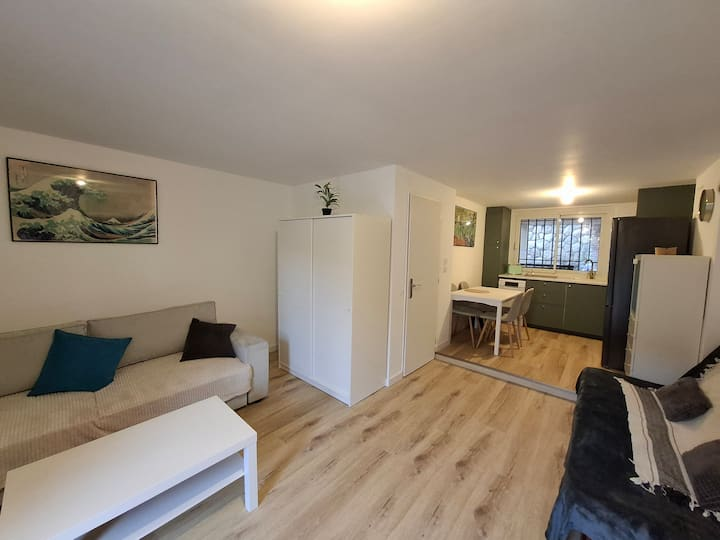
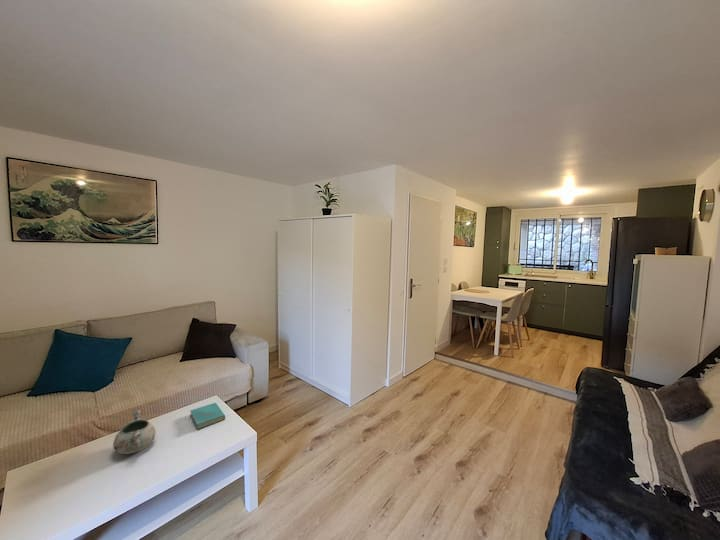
+ decorative bowl (135, 434)
+ book (207, 414)
